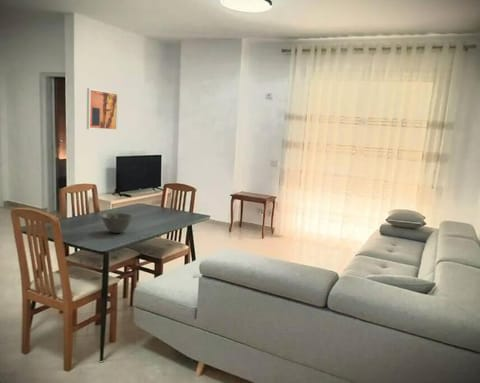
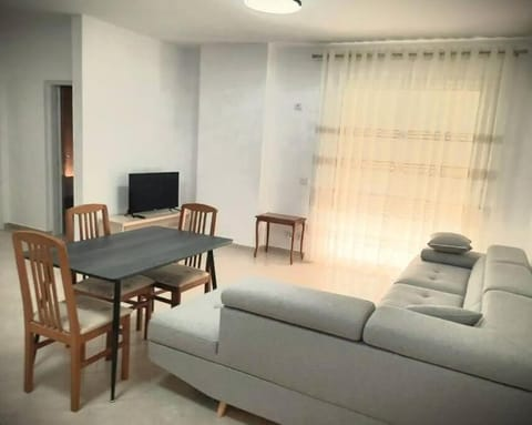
- wall art (102, 110)
- bowl (116, 223)
